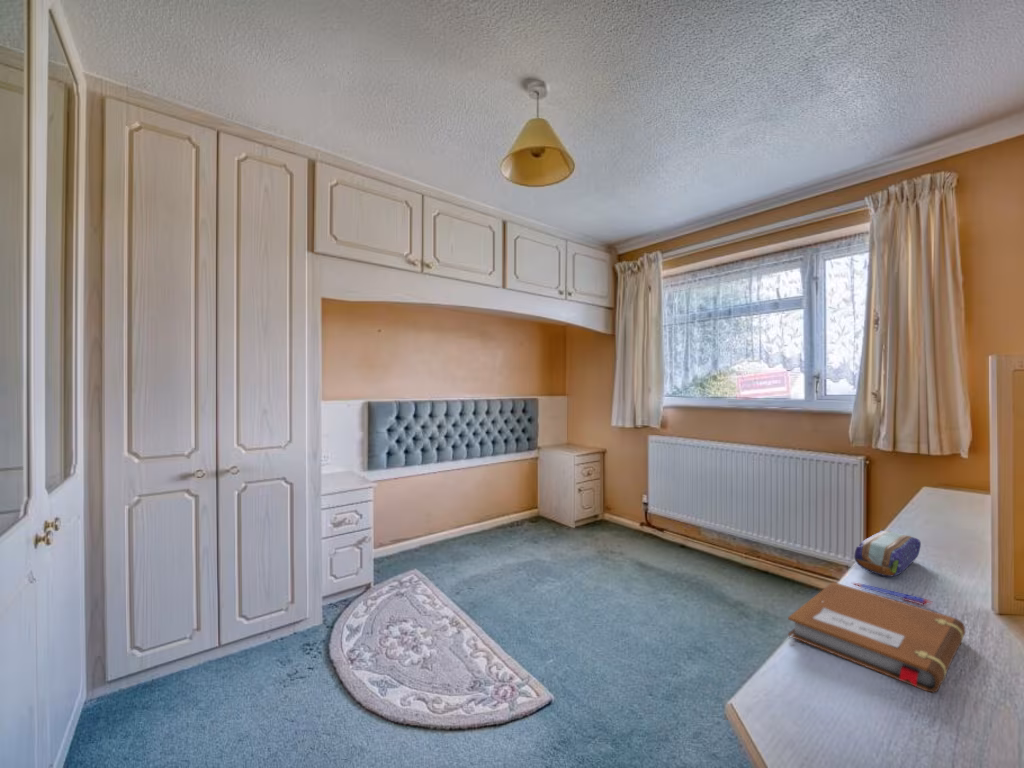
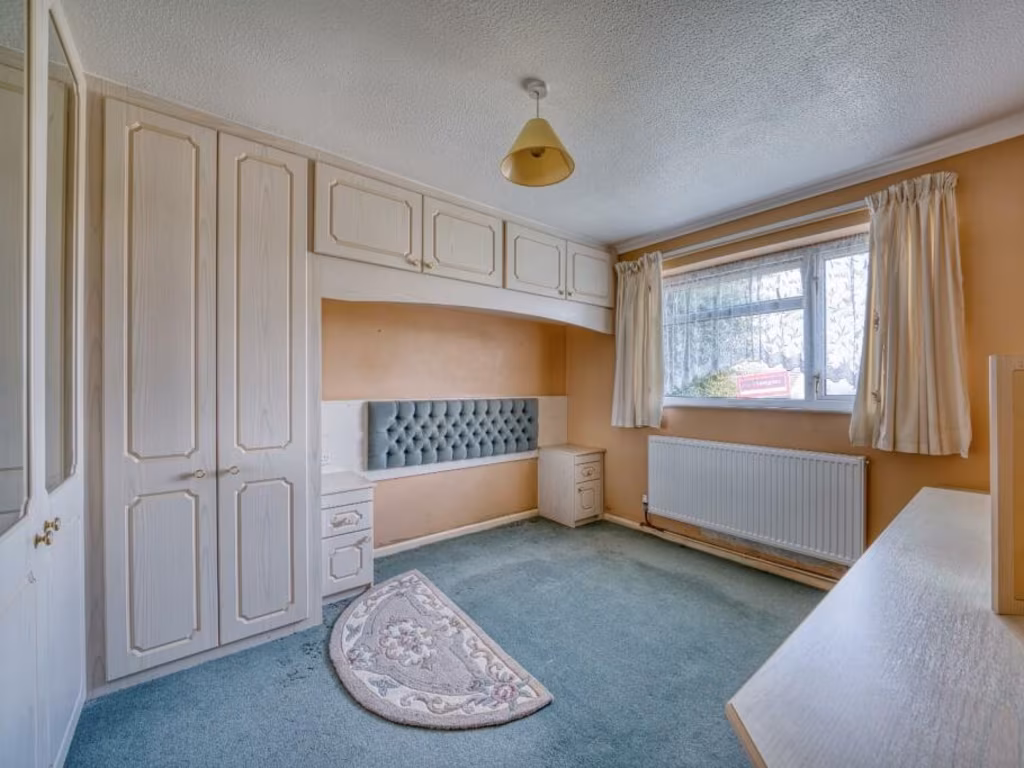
- pen (889, 592)
- pencil case (887, 551)
- notebook (875, 629)
